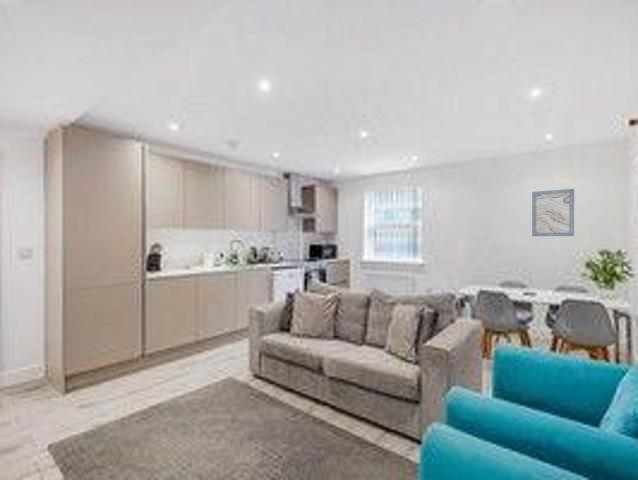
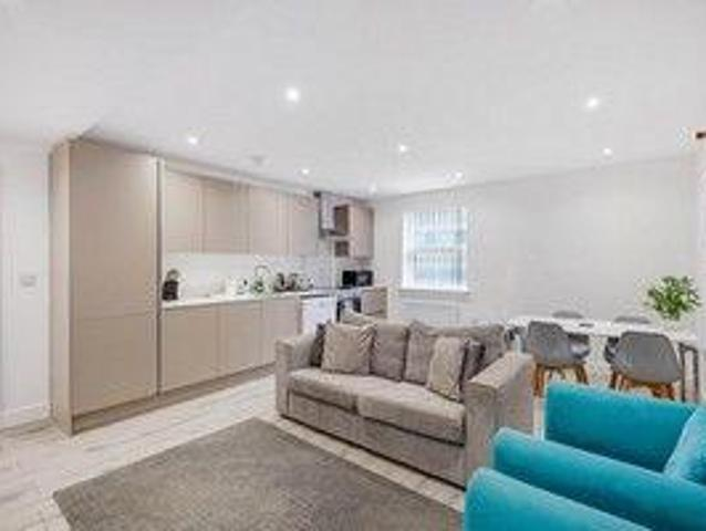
- wall art (552, 213)
